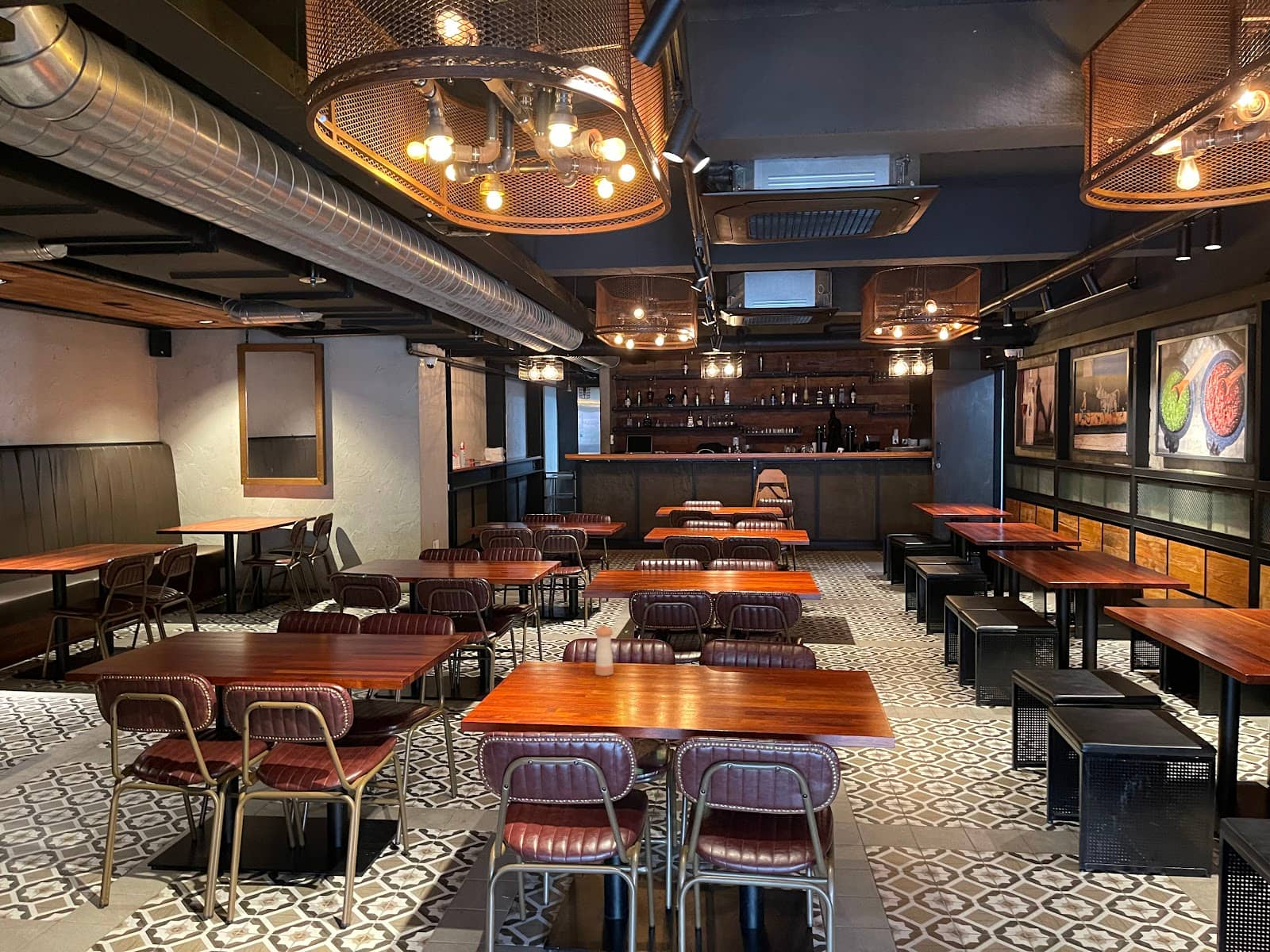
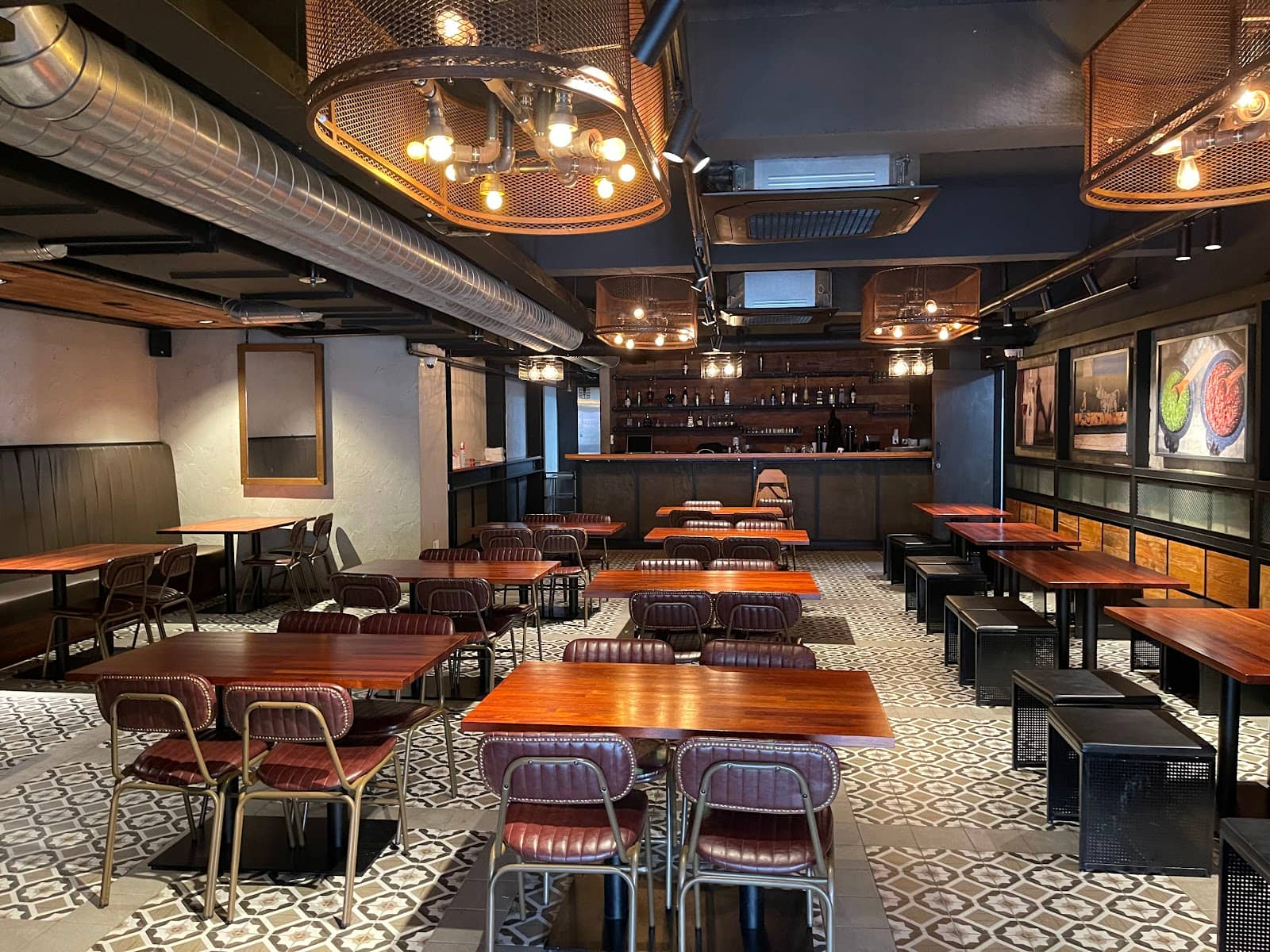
- pepper shaker (604, 649)
